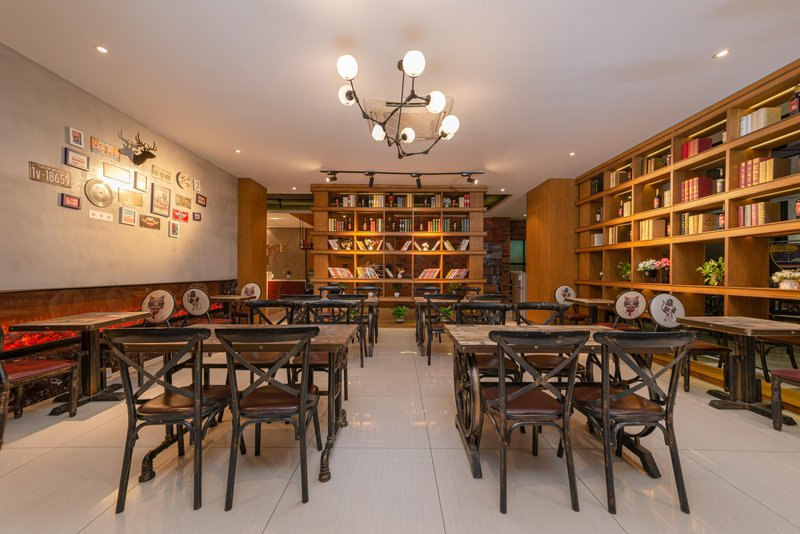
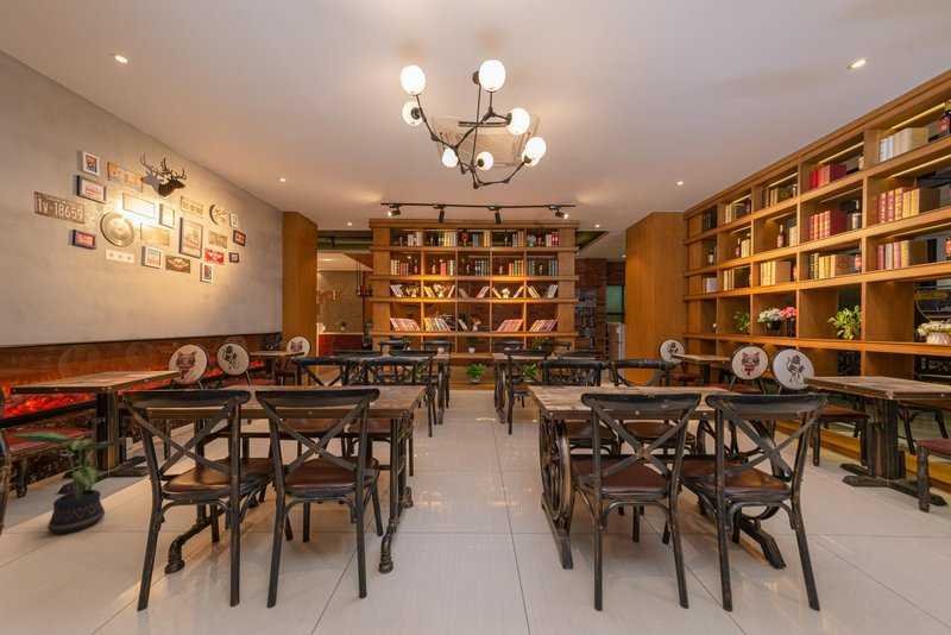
+ potted plant (75, 472)
